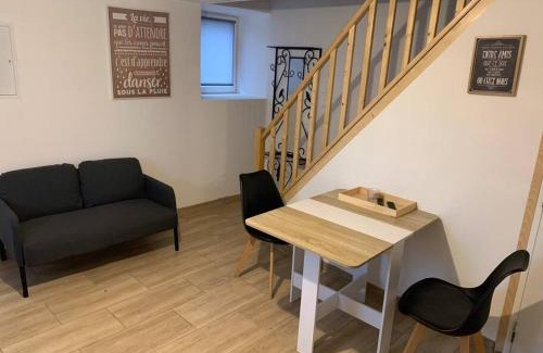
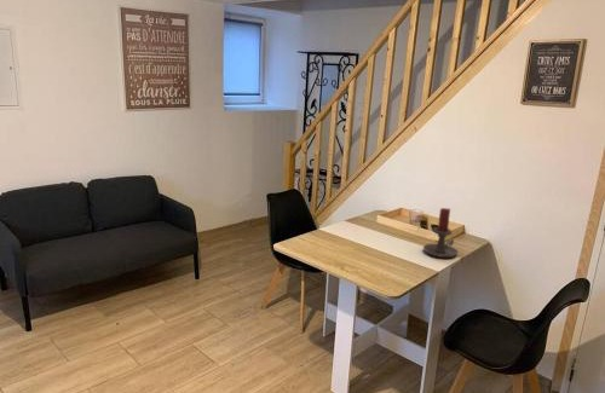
+ candle holder (444, 230)
